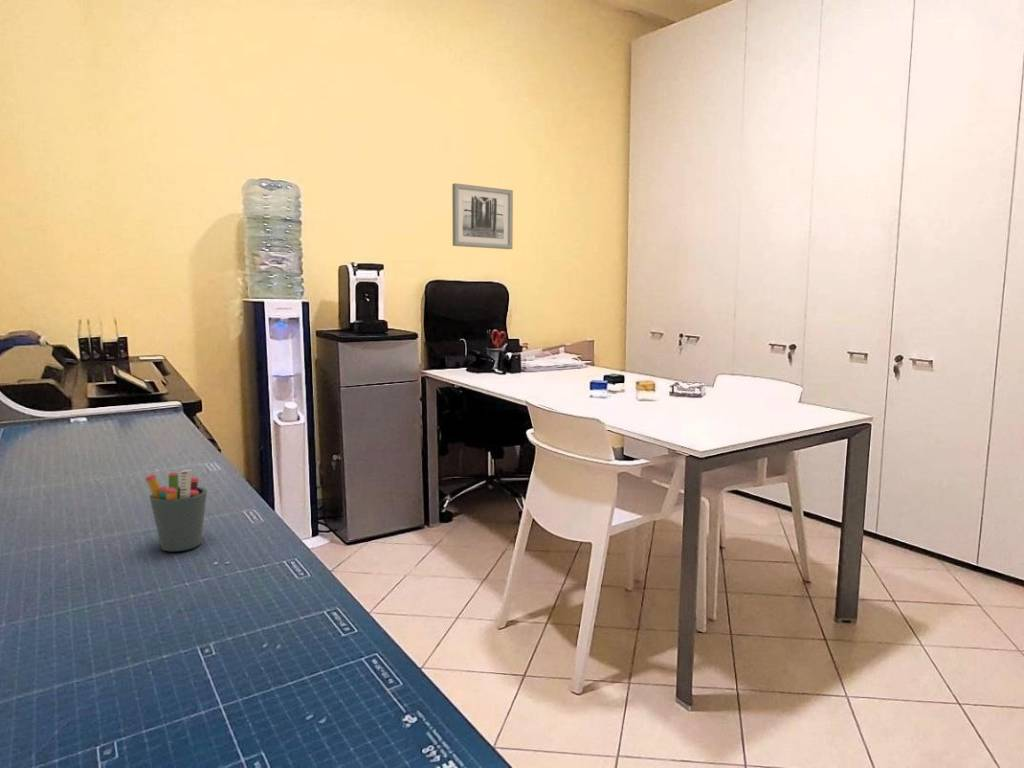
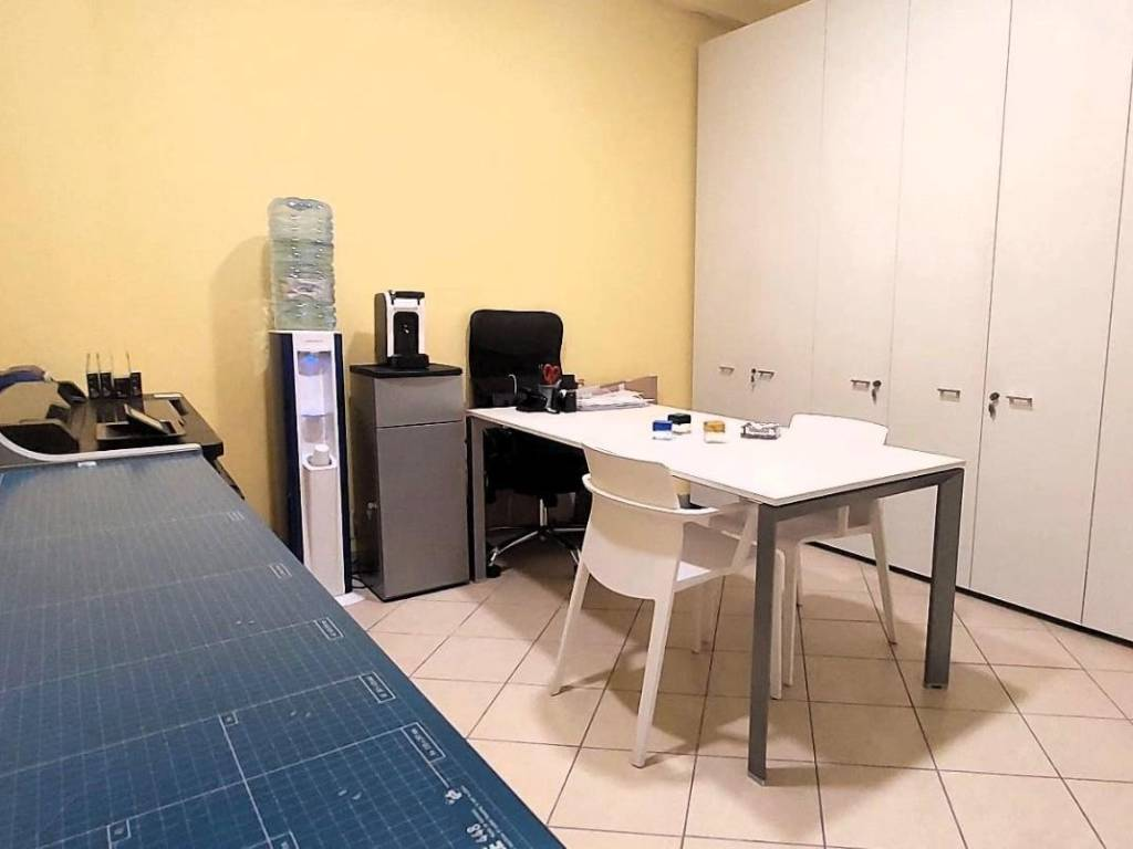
- pen holder (178, 505)
- wall art (483, 217)
